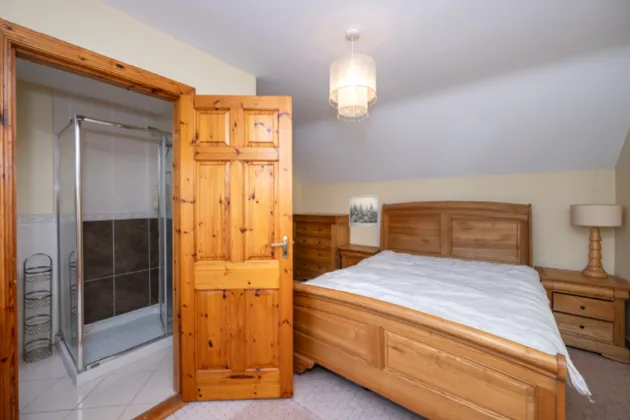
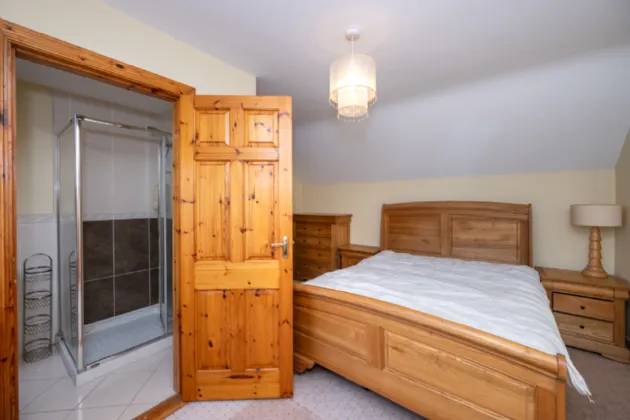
- wall art (363, 211)
